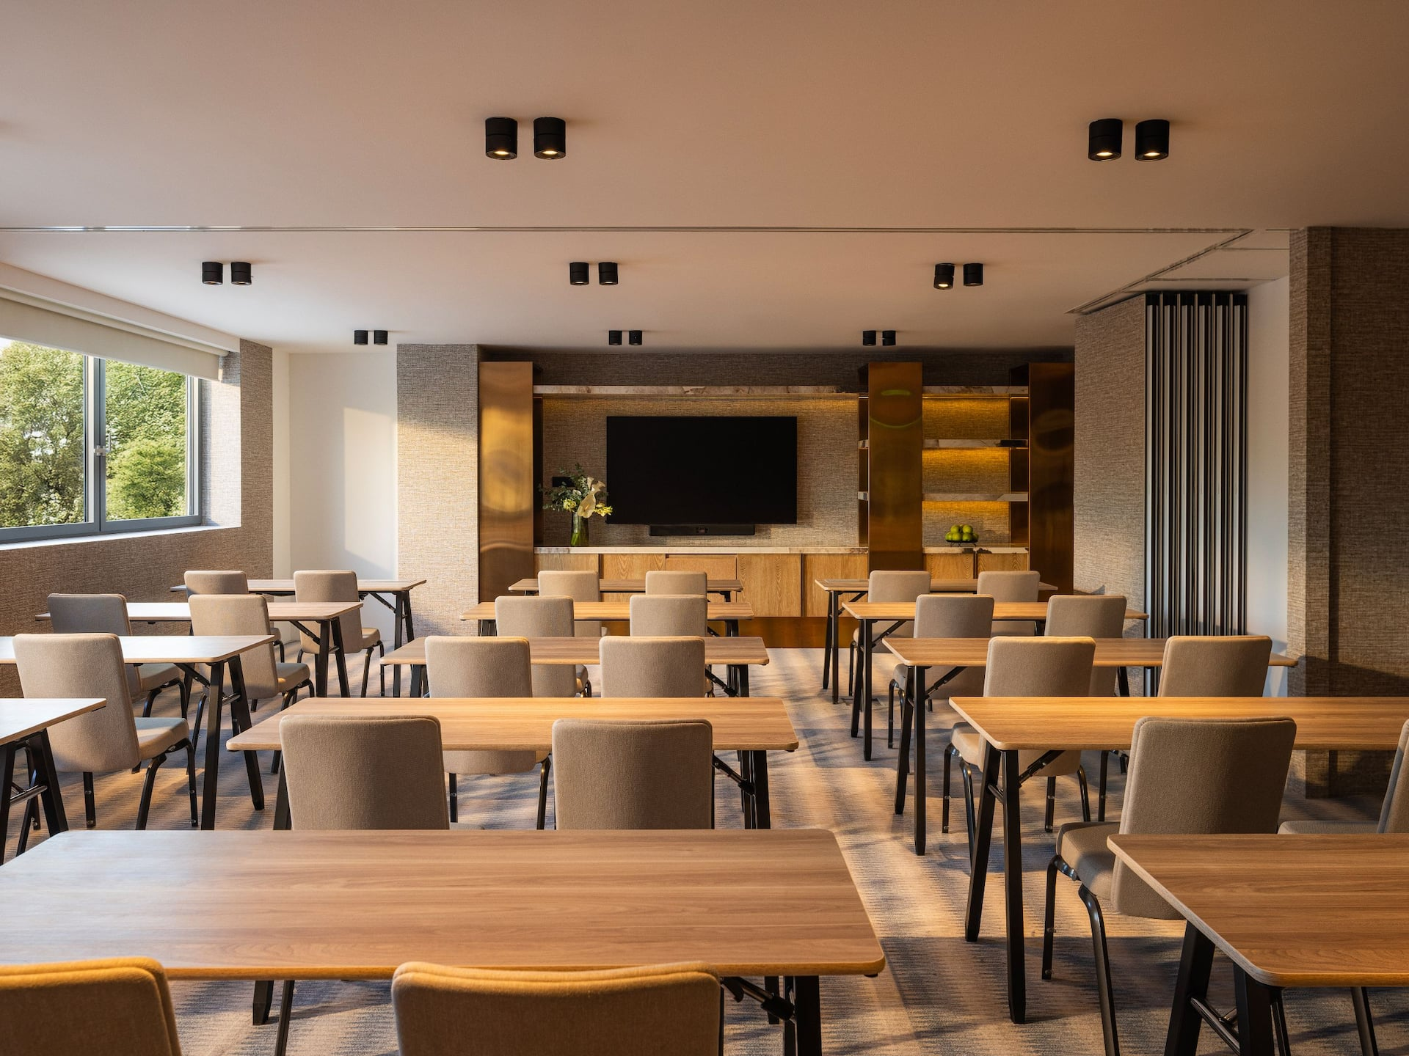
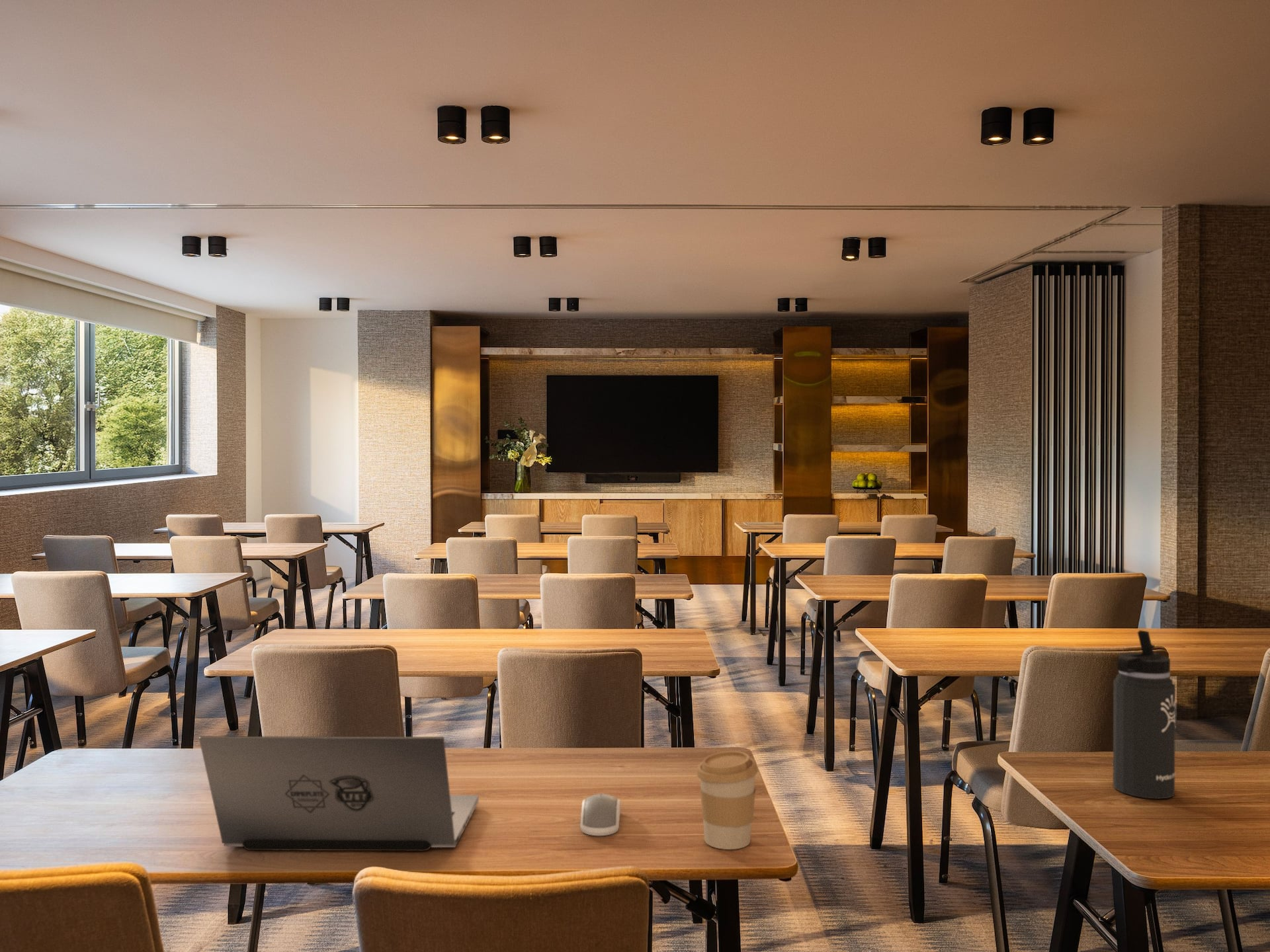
+ coffee cup (727, 798)
+ computer mouse (601, 809)
+ laptop (351, 774)
+ thermos bottle (1140, 711)
